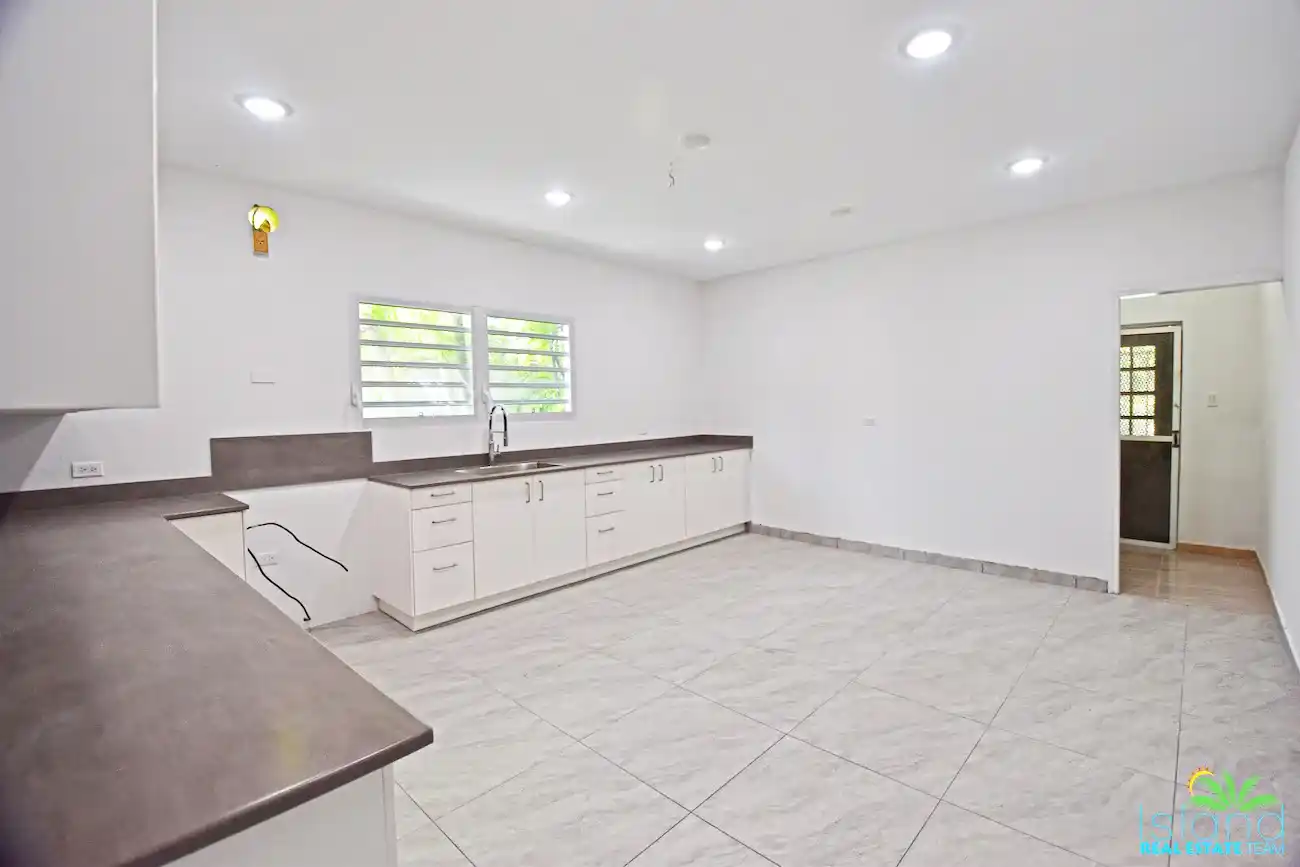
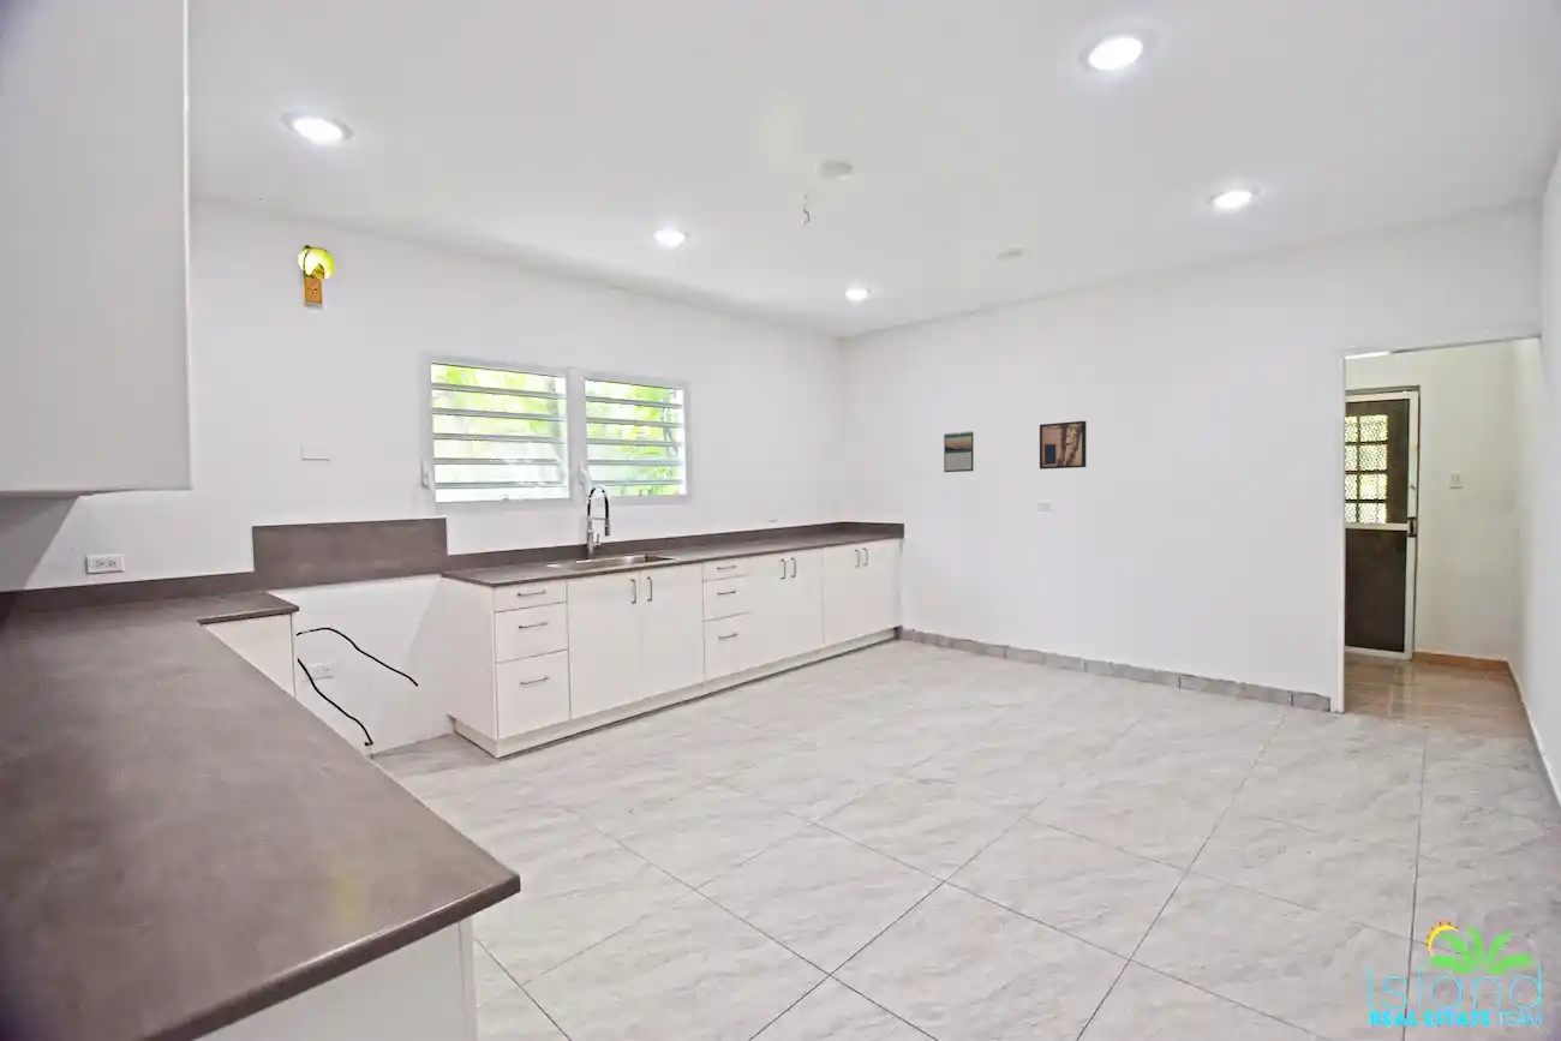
+ wall art (1061, 445)
+ calendar (958, 451)
